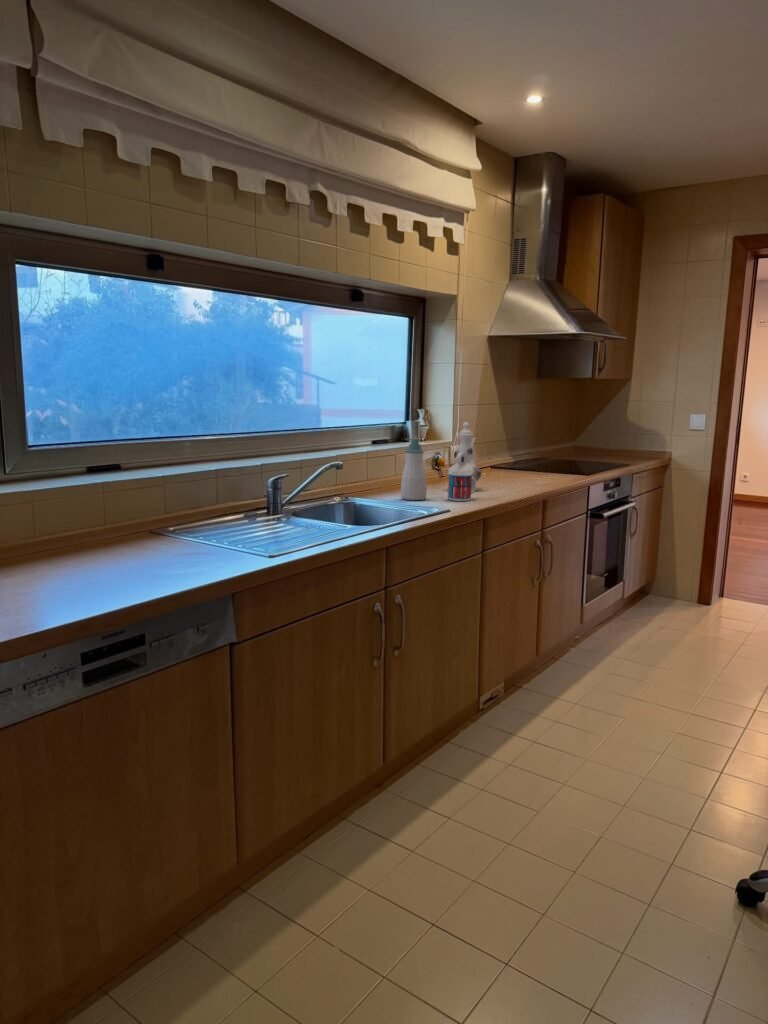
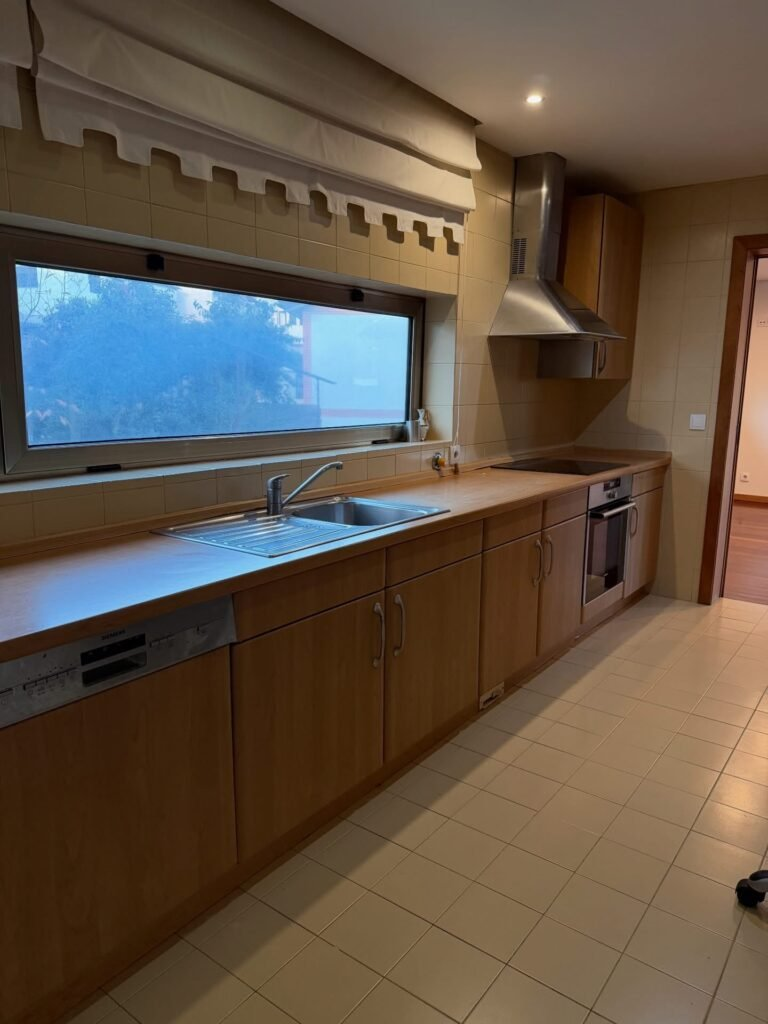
- soap bottle (414, 469)
- mug (461, 485)
- chinaware (466, 455)
